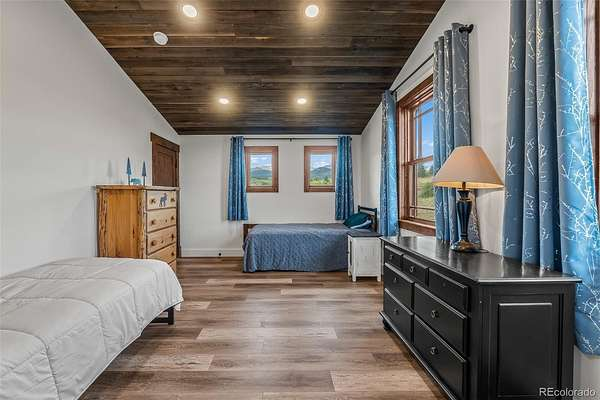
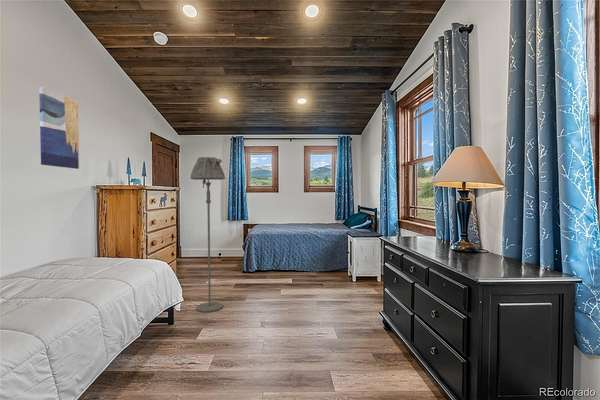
+ wall art (60, 131)
+ floor lamp (208, 233)
